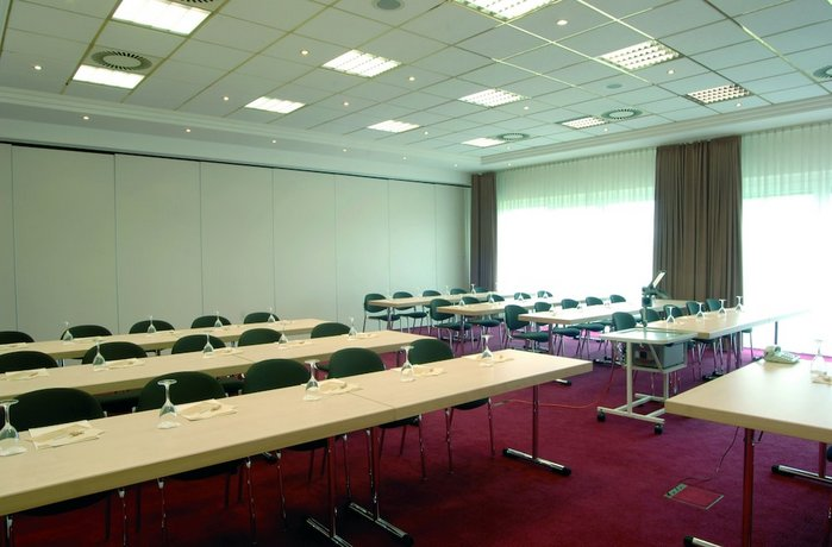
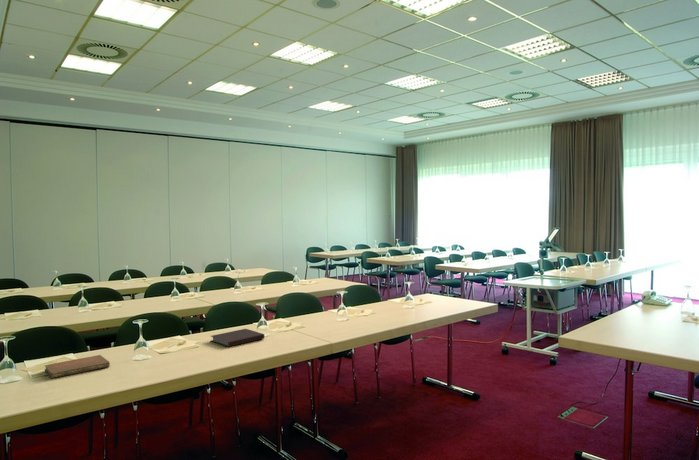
+ notebook (77, 366)
+ notebook (237, 337)
